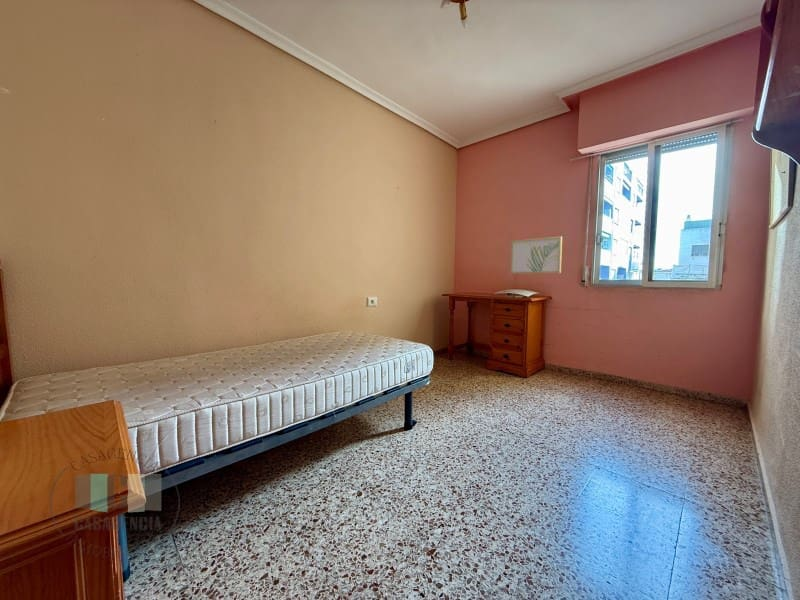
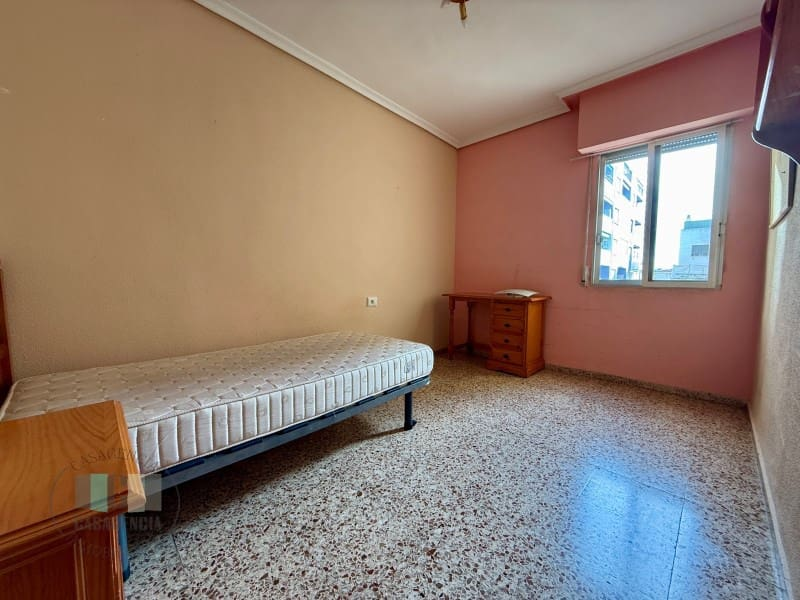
- wall art (534, 256)
